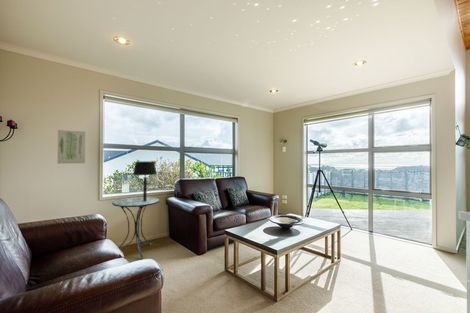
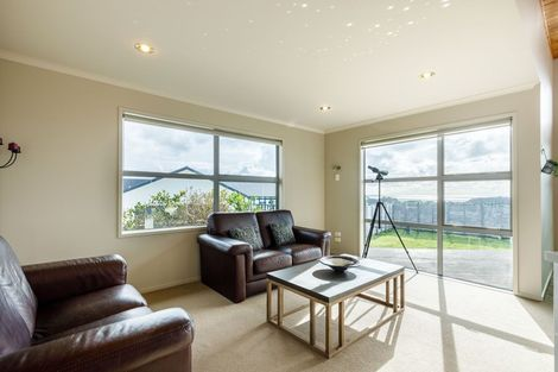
- wall art (71, 147)
- side table (136, 226)
- table lamp (145, 180)
